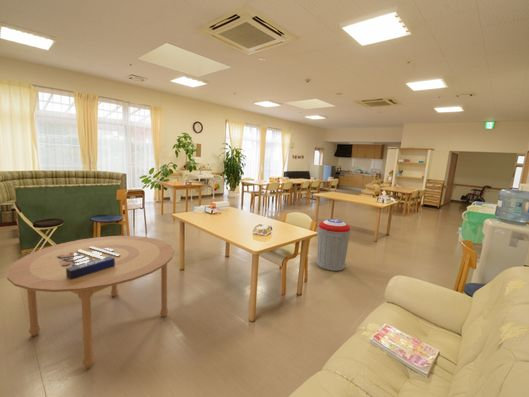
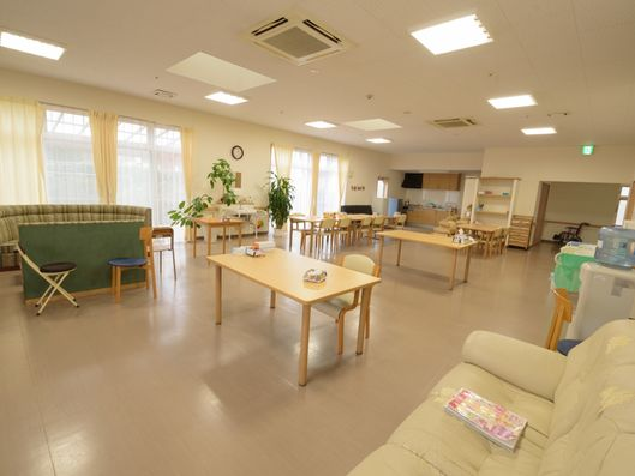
- tissue box (91, 266)
- dining table (102, 289)
- trash can (332, 243)
